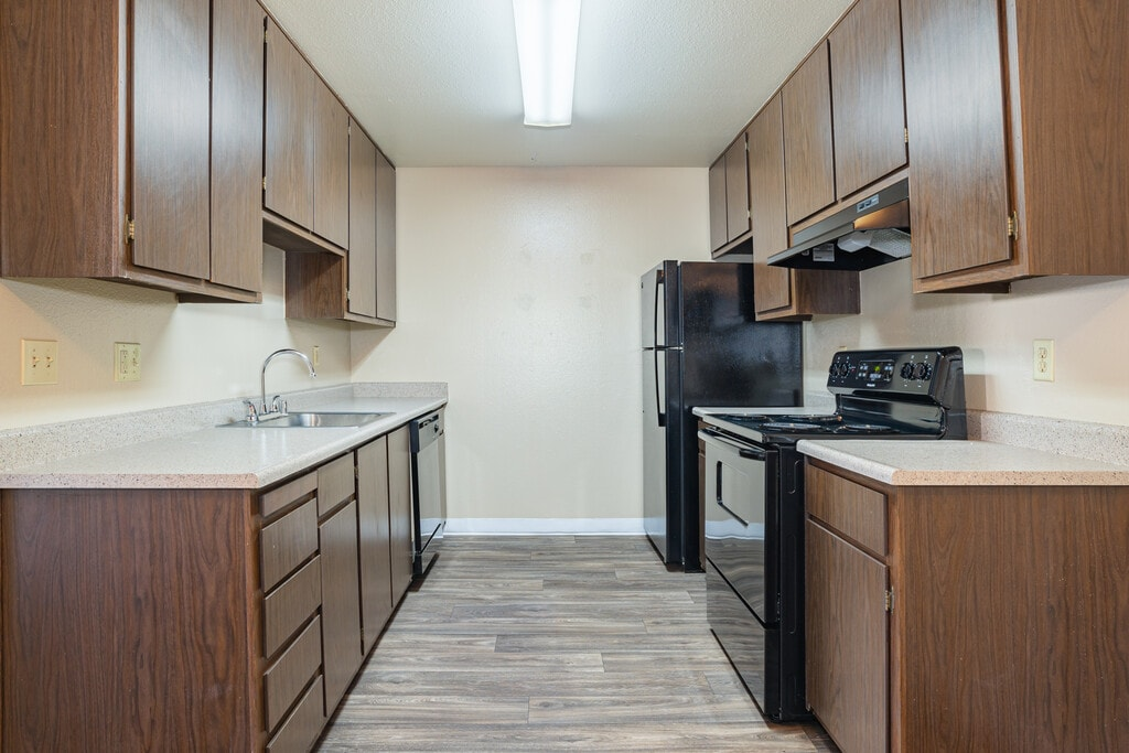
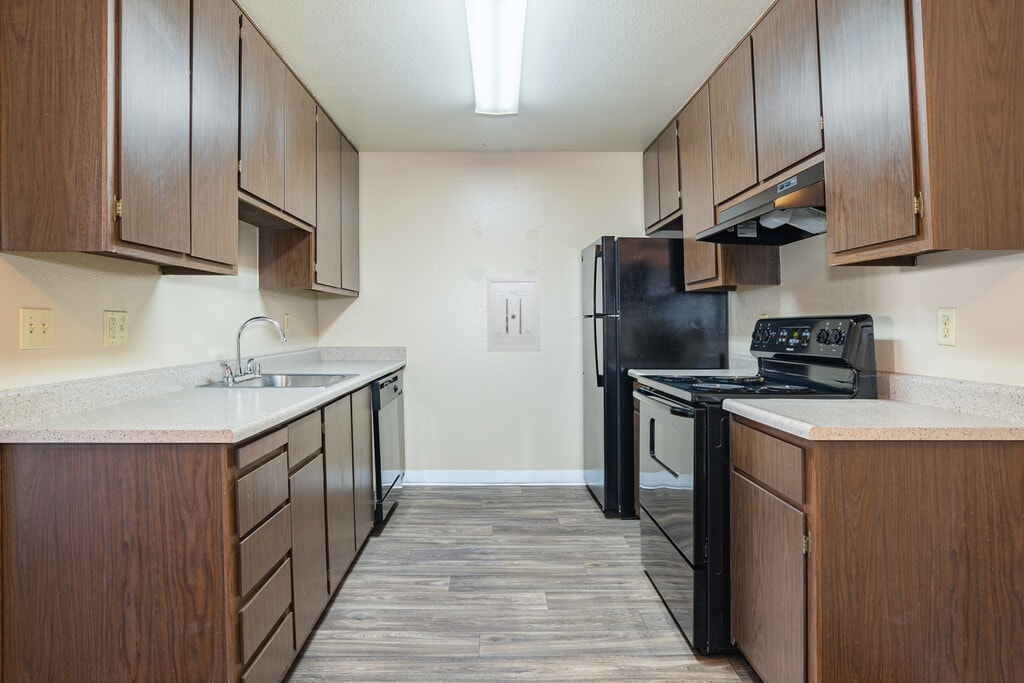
+ wall art (513, 314)
